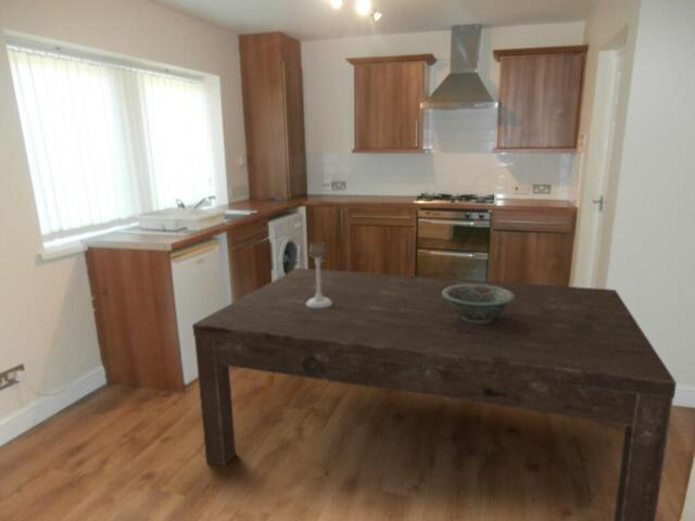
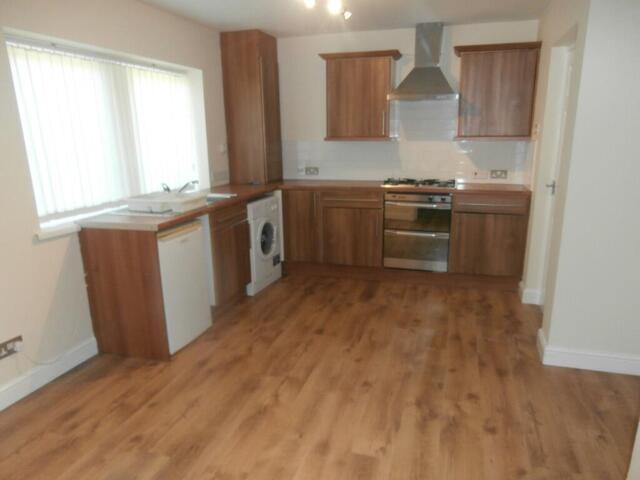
- decorative bowl (477, 305)
- dining table (420, 371)
- candle holder (318, 272)
